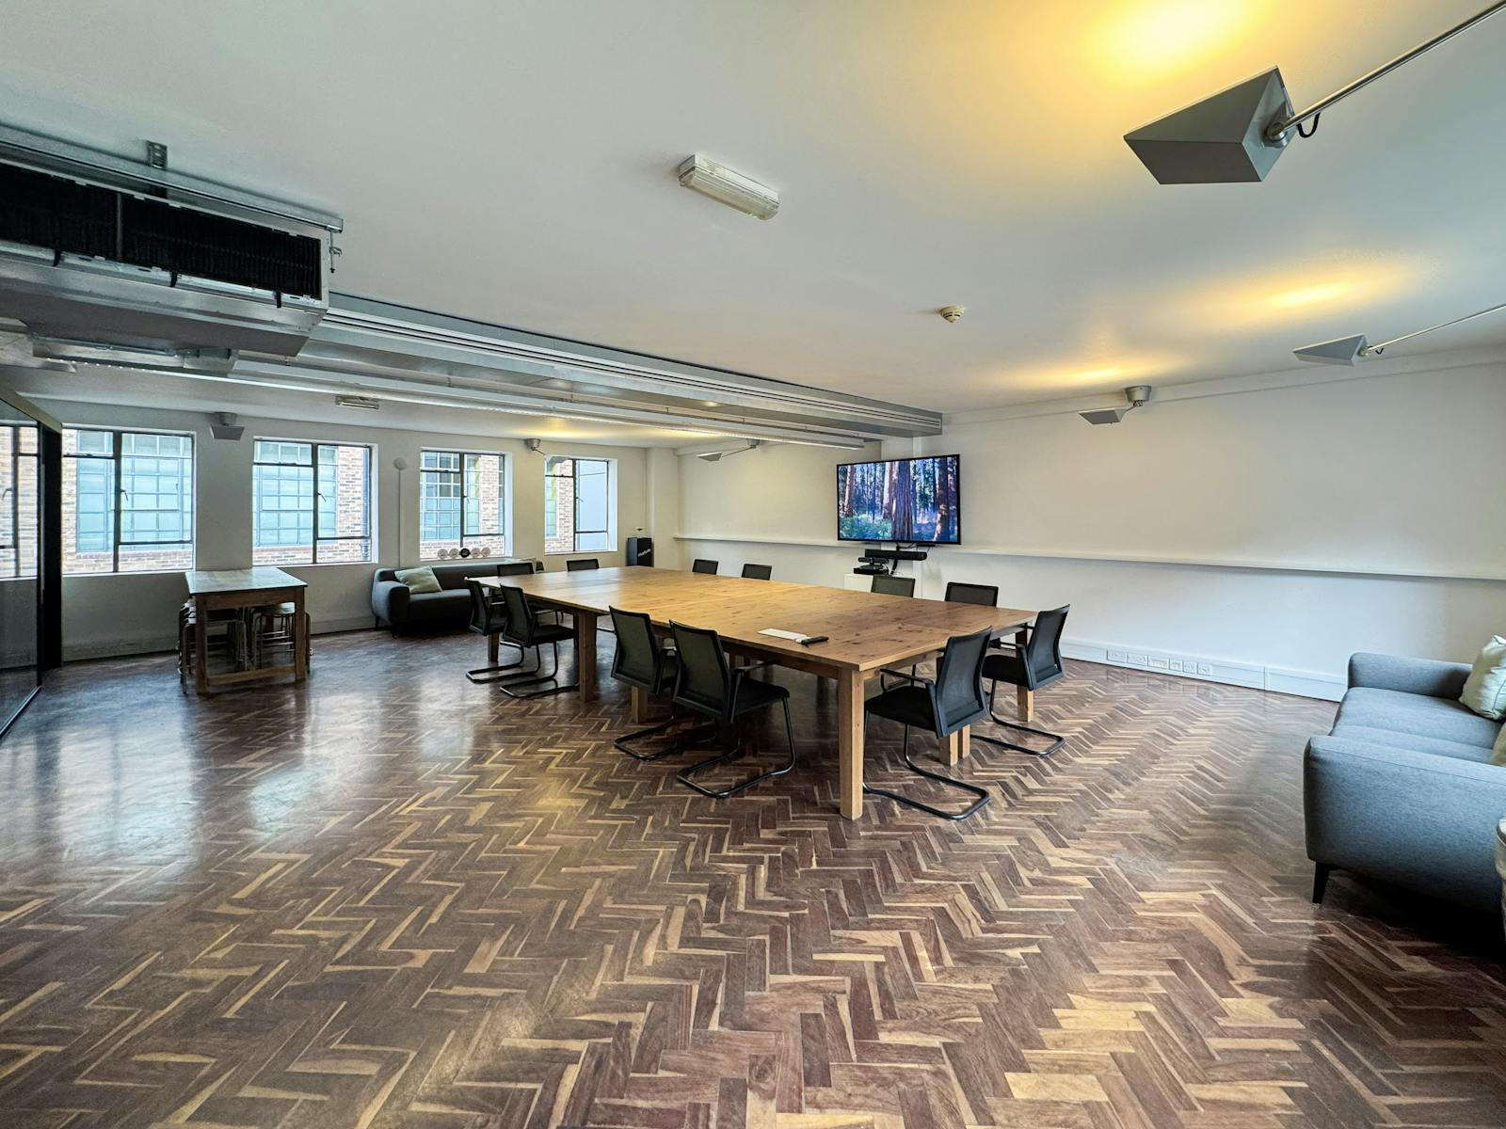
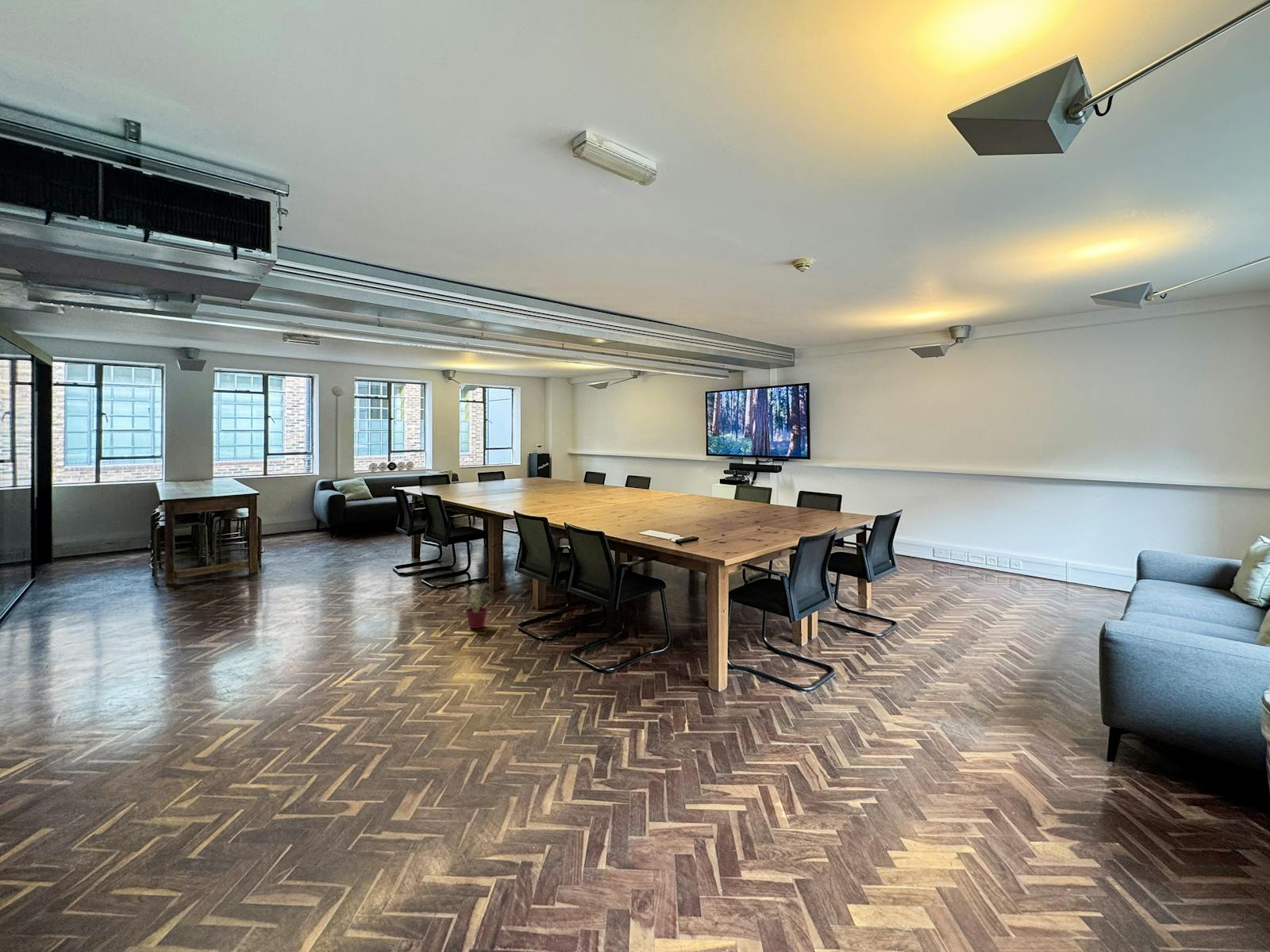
+ potted plant (475, 602)
